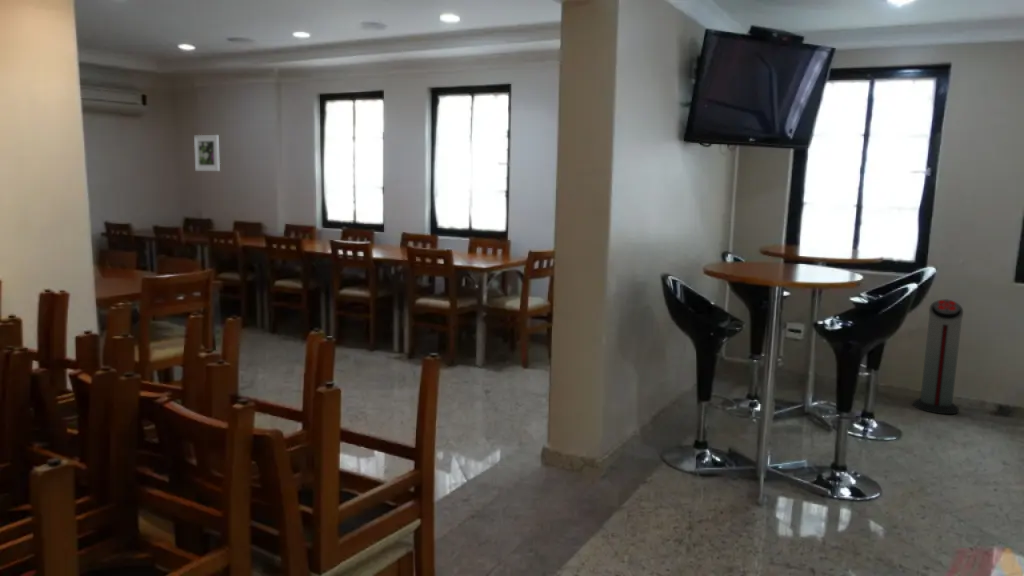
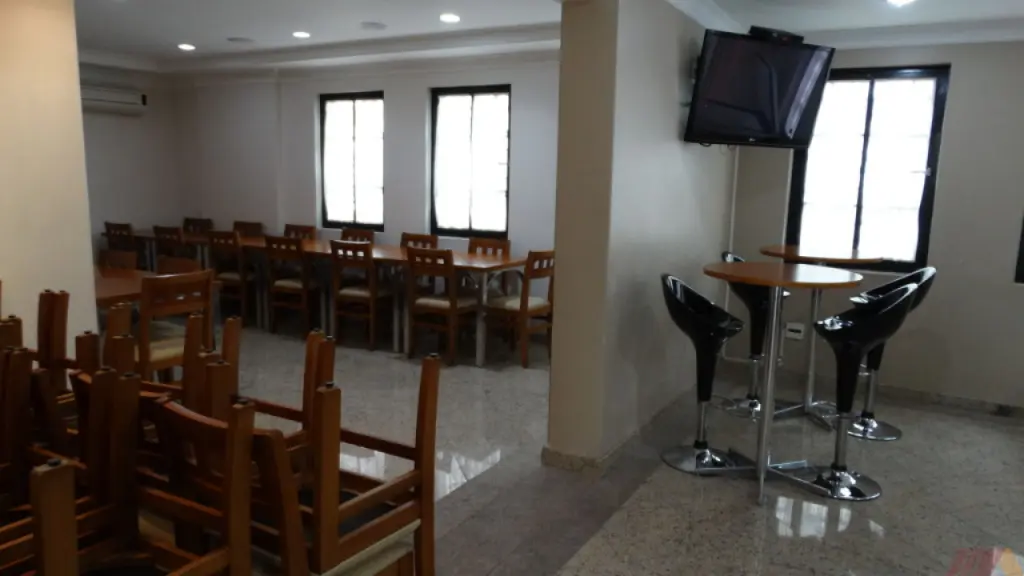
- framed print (206, 153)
- air purifier (941, 354)
